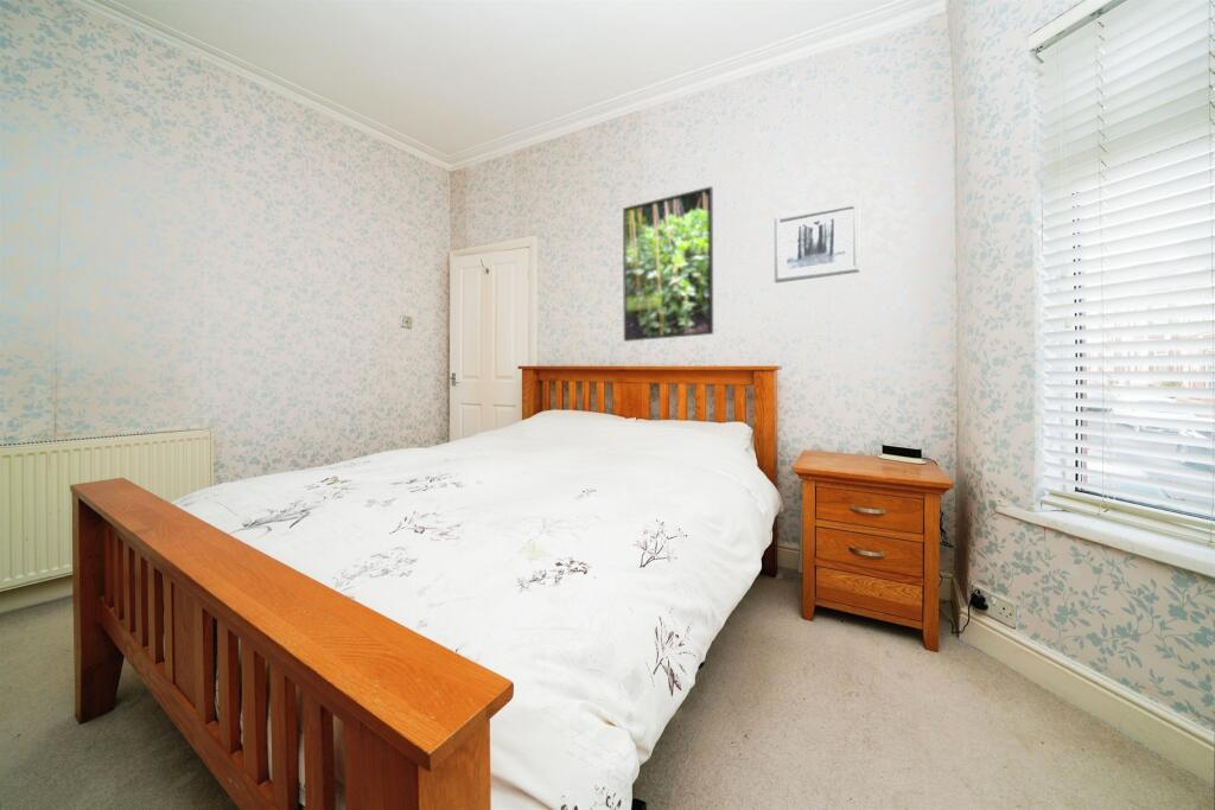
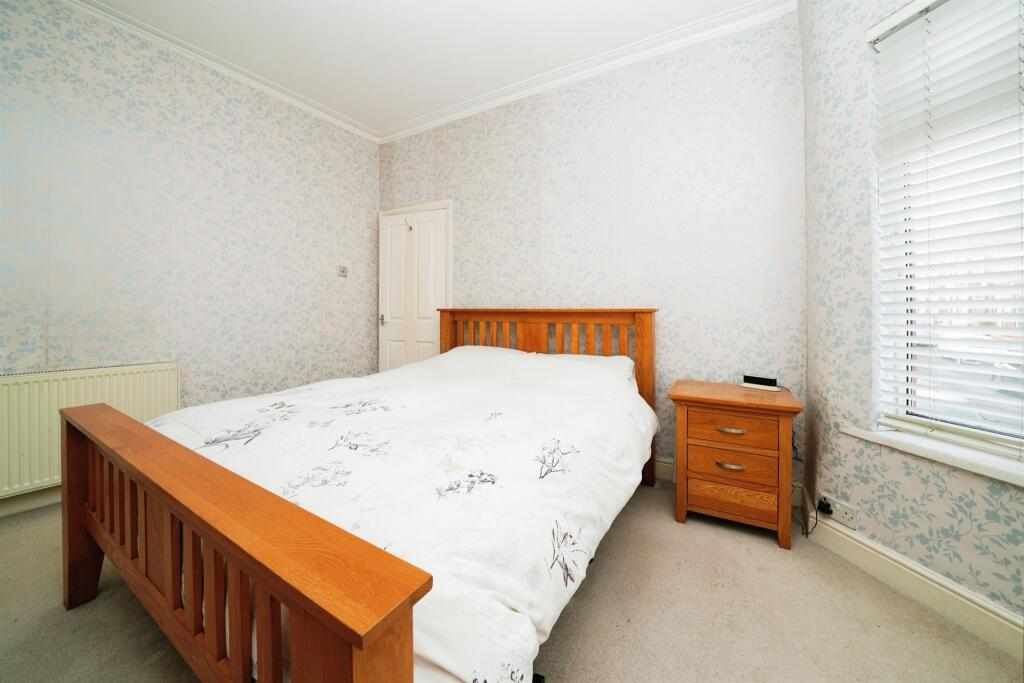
- wall art (815, 243)
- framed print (666, 268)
